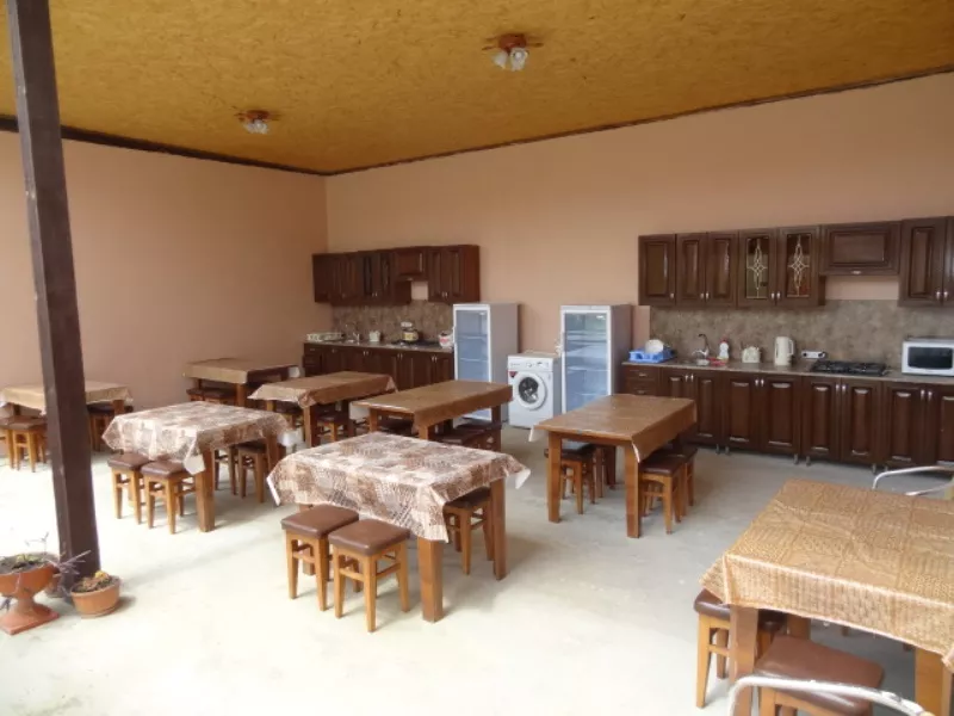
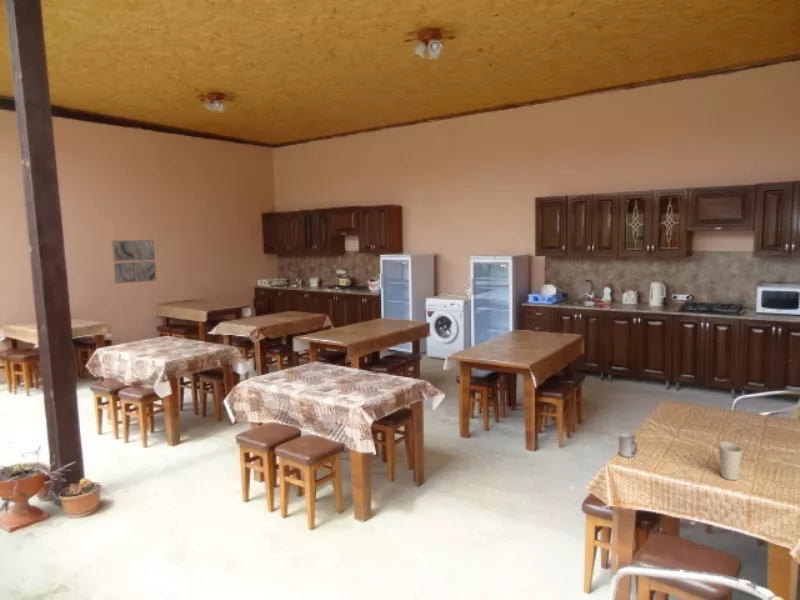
+ cup (730, 460)
+ cup (629, 446)
+ wall art (135, 260)
